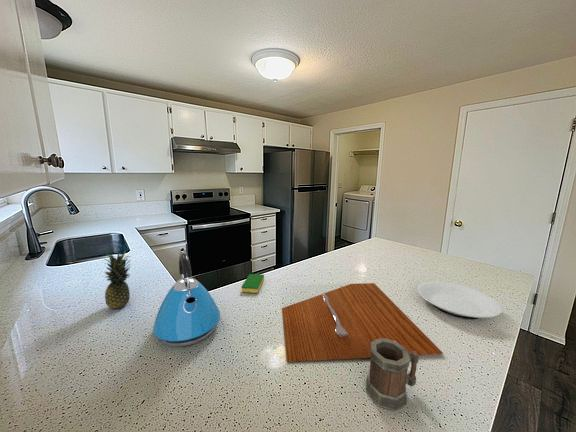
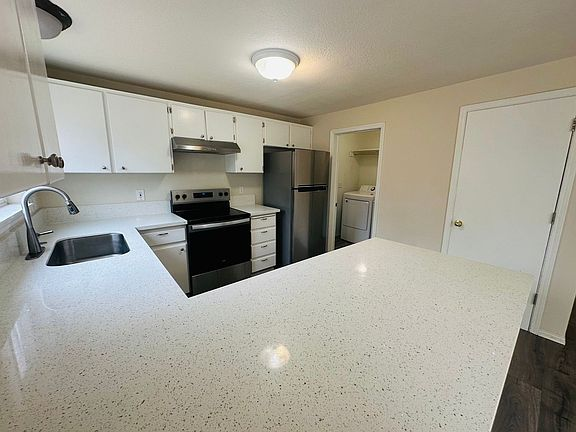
- plate (455, 301)
- fruit (120, 279)
- dish sponge (253, 282)
- mug (392, 370)
- cutting board (342, 308)
- kettle (186, 291)
